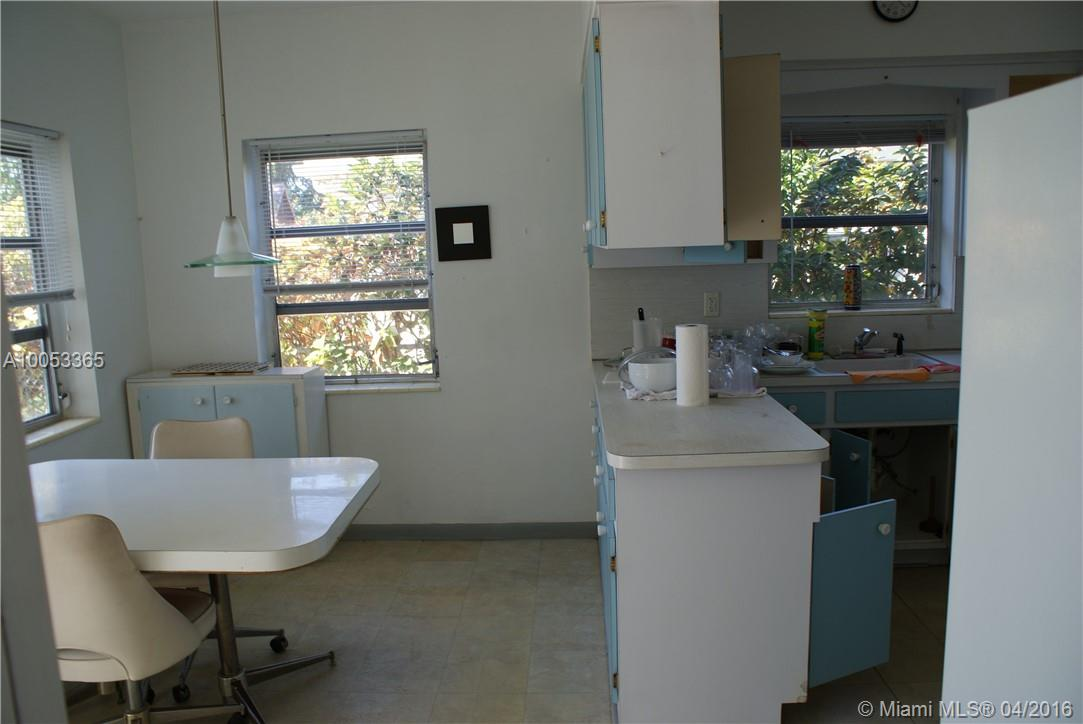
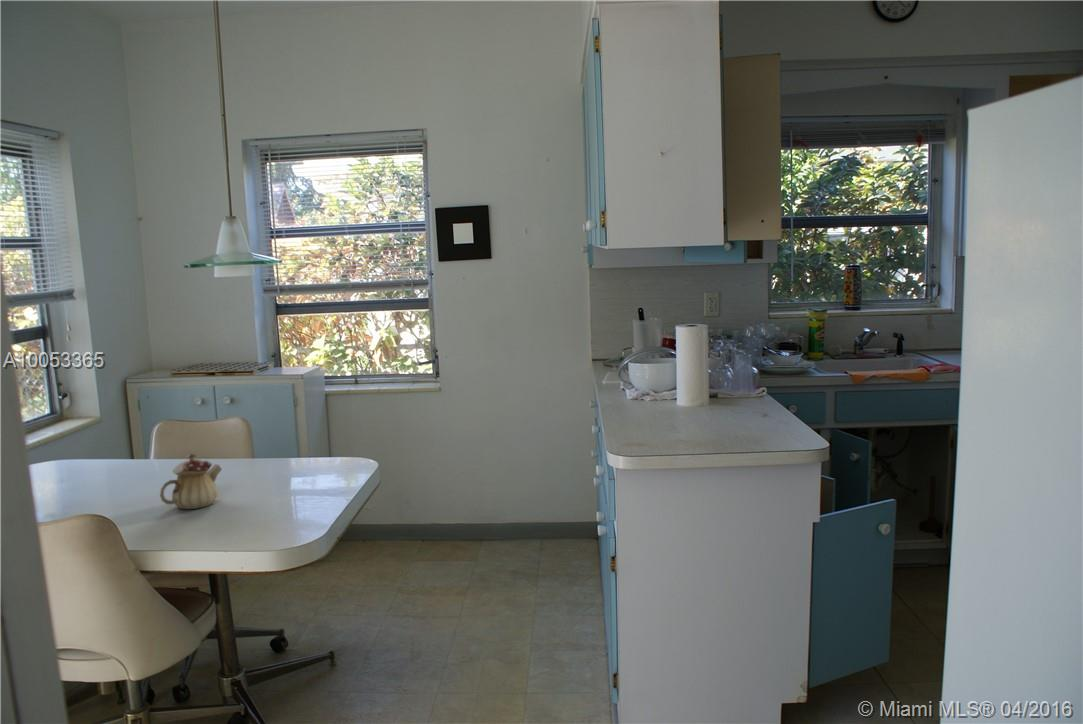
+ teapot (191, 479)
